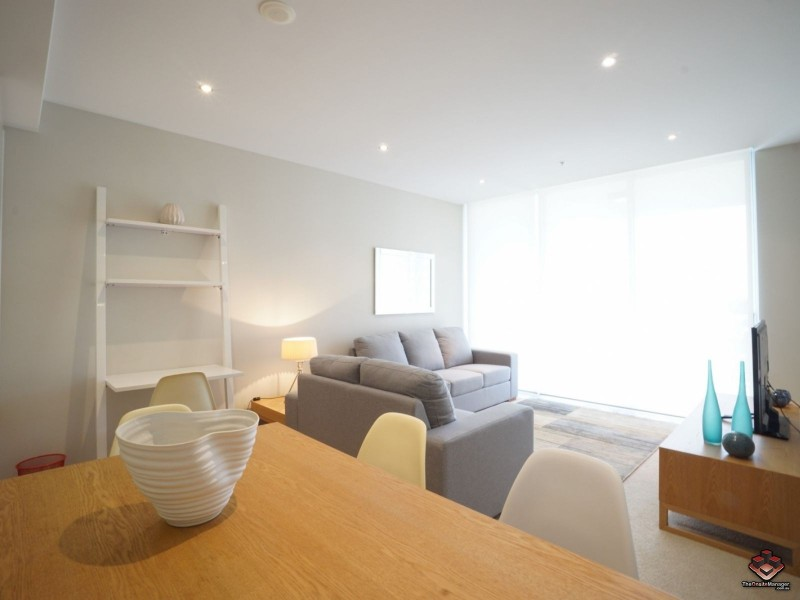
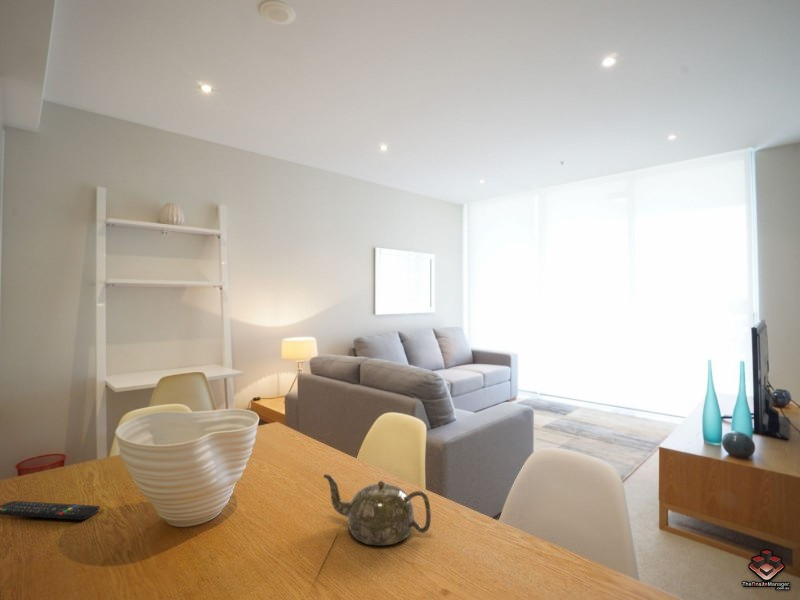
+ remote control (44, 511)
+ teapot (375, 504)
